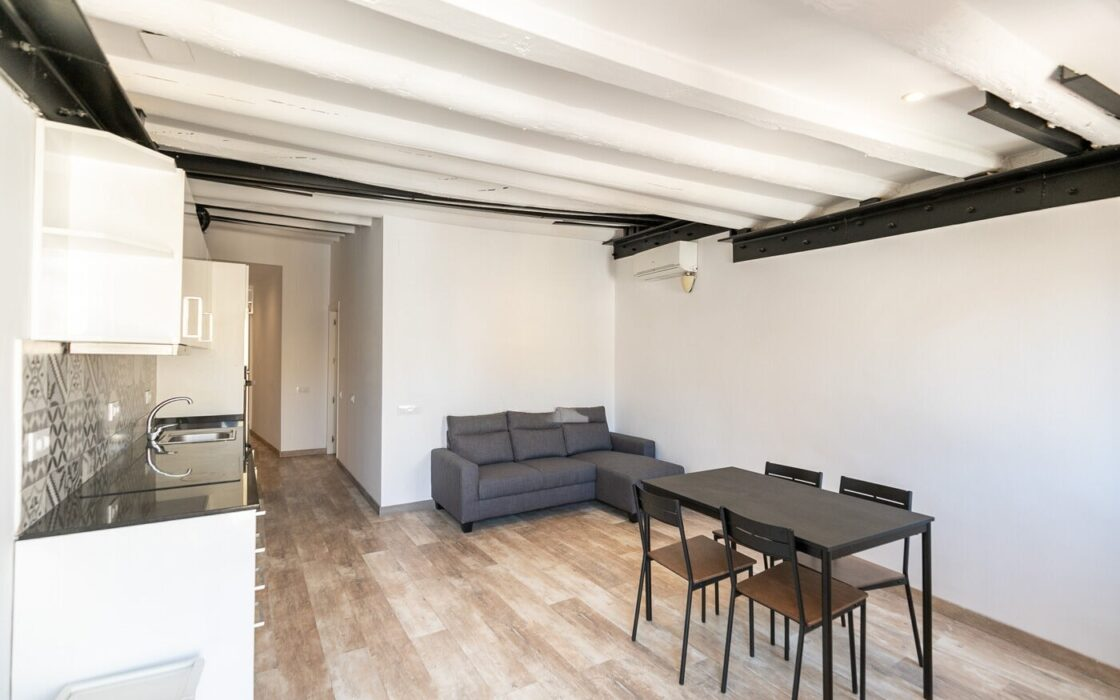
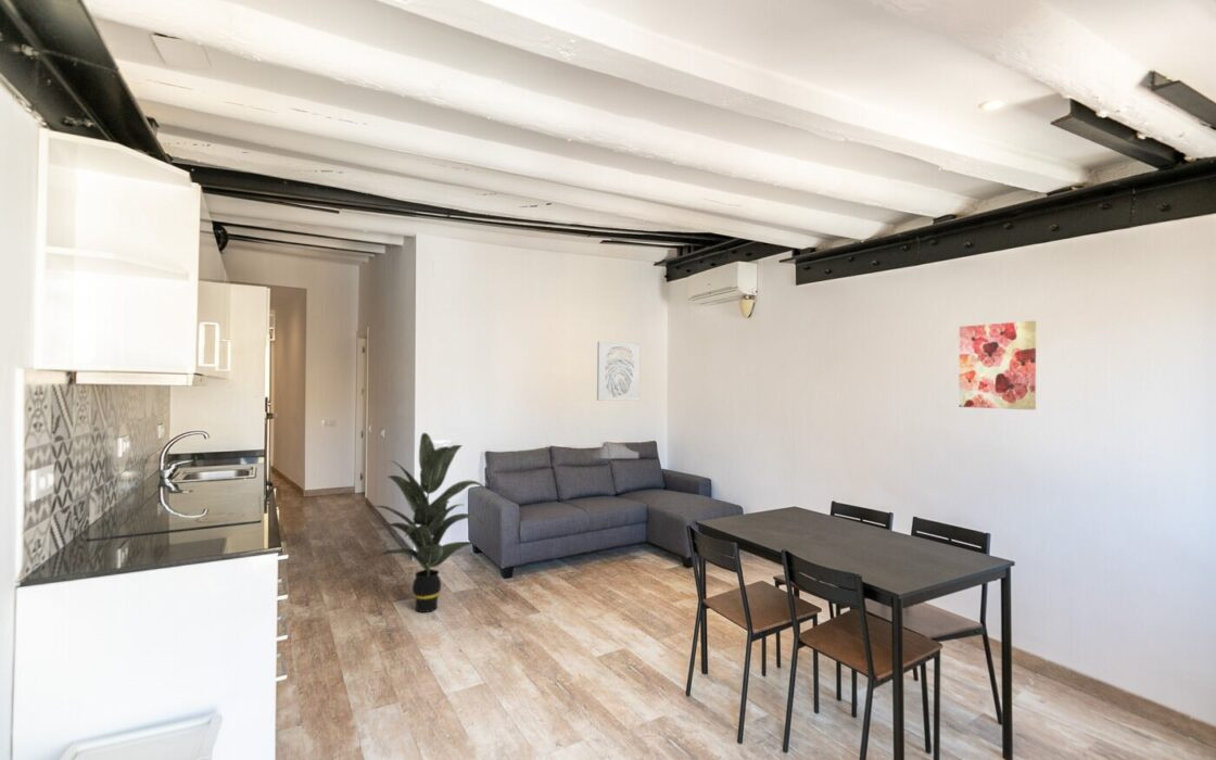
+ indoor plant (430, 519)
+ wall art (619, 371)
+ wall art (996, 366)
